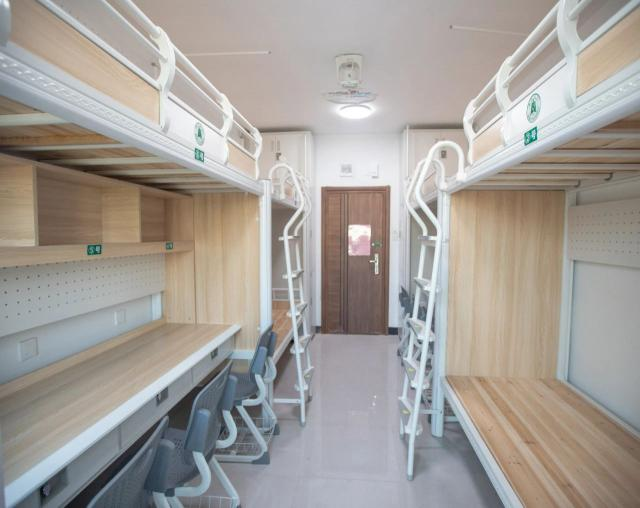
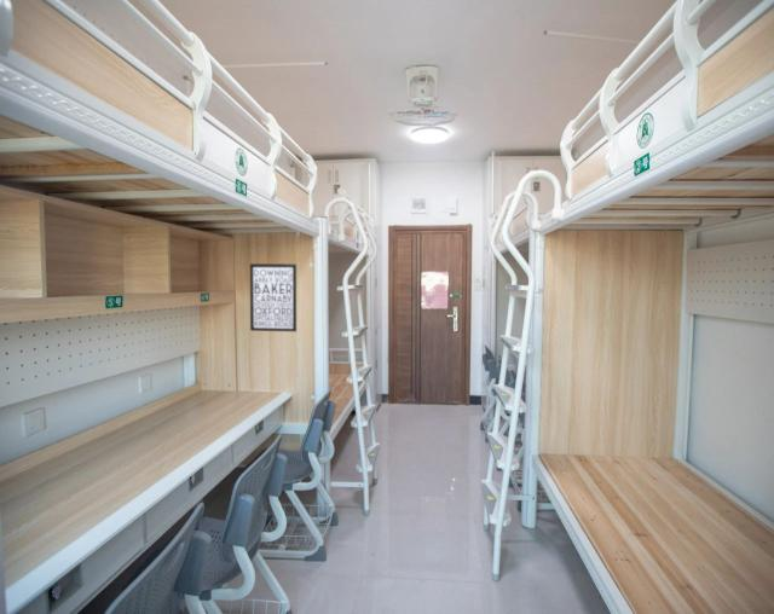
+ wall art (272, 297)
